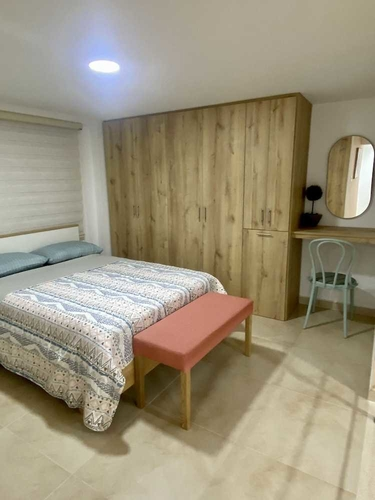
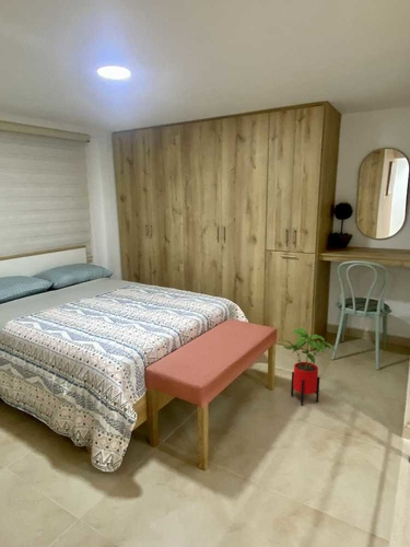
+ house plant (304, 363)
